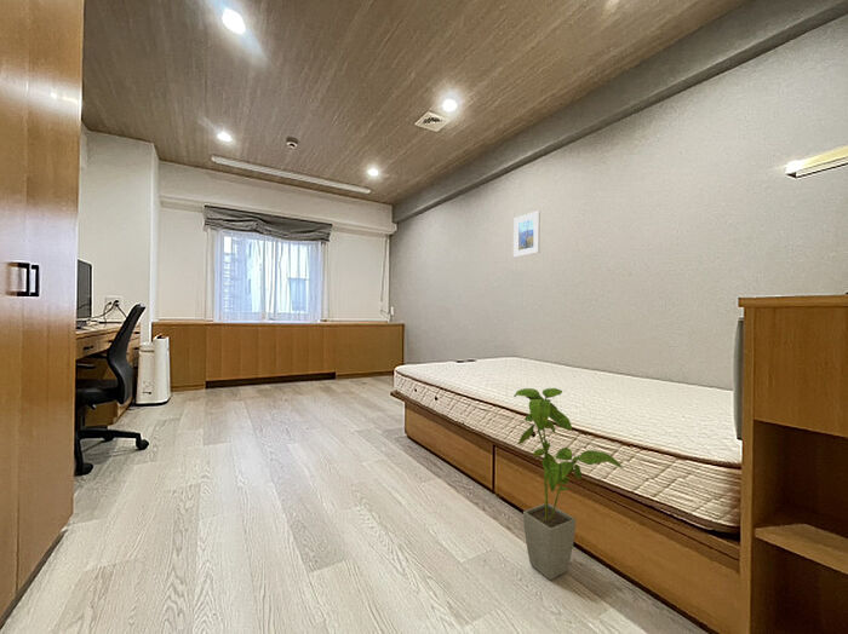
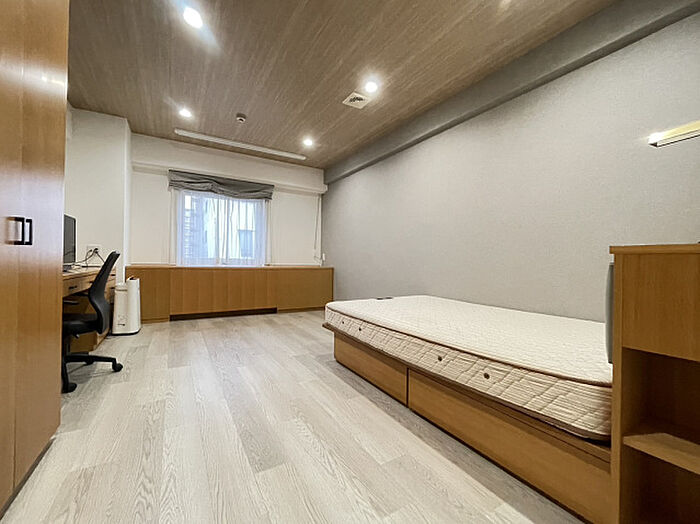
- house plant (555, 484)
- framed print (526, 235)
